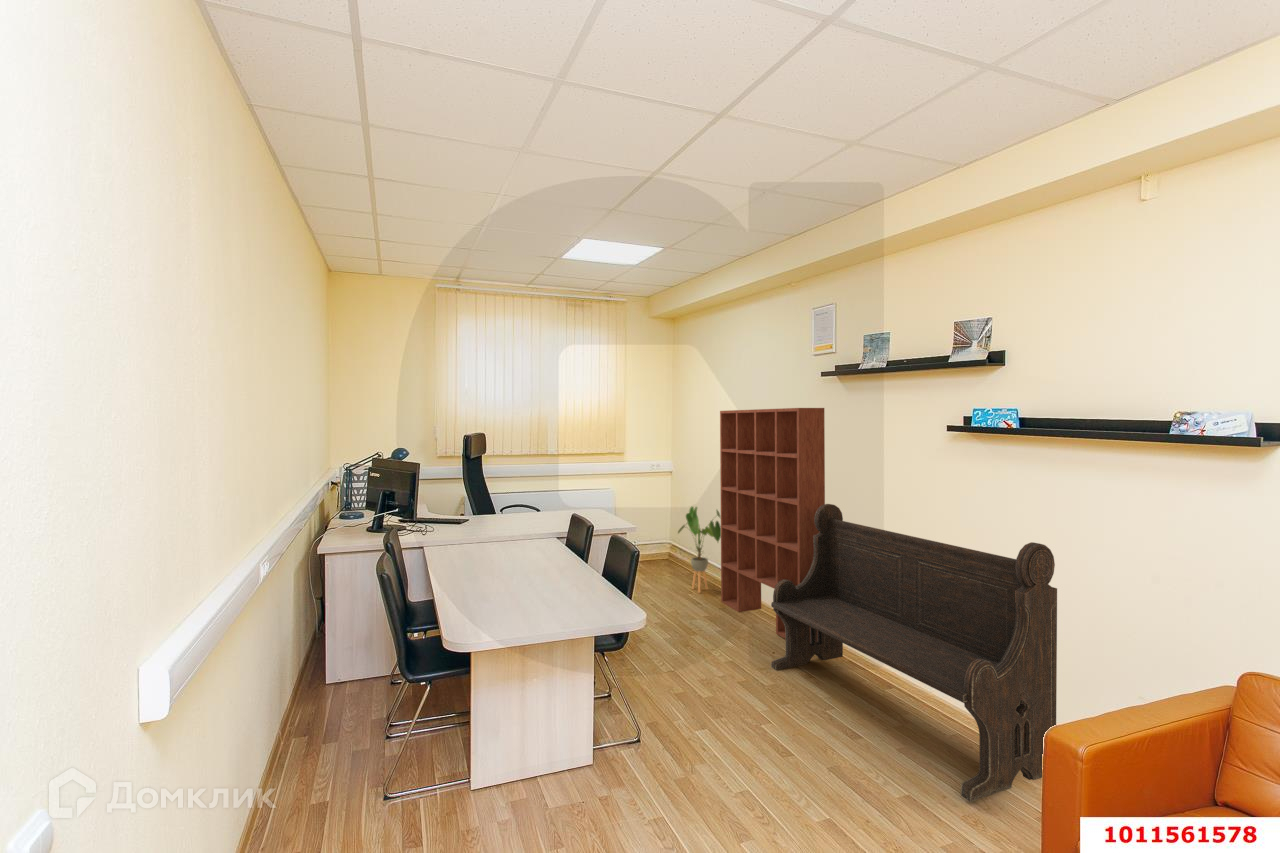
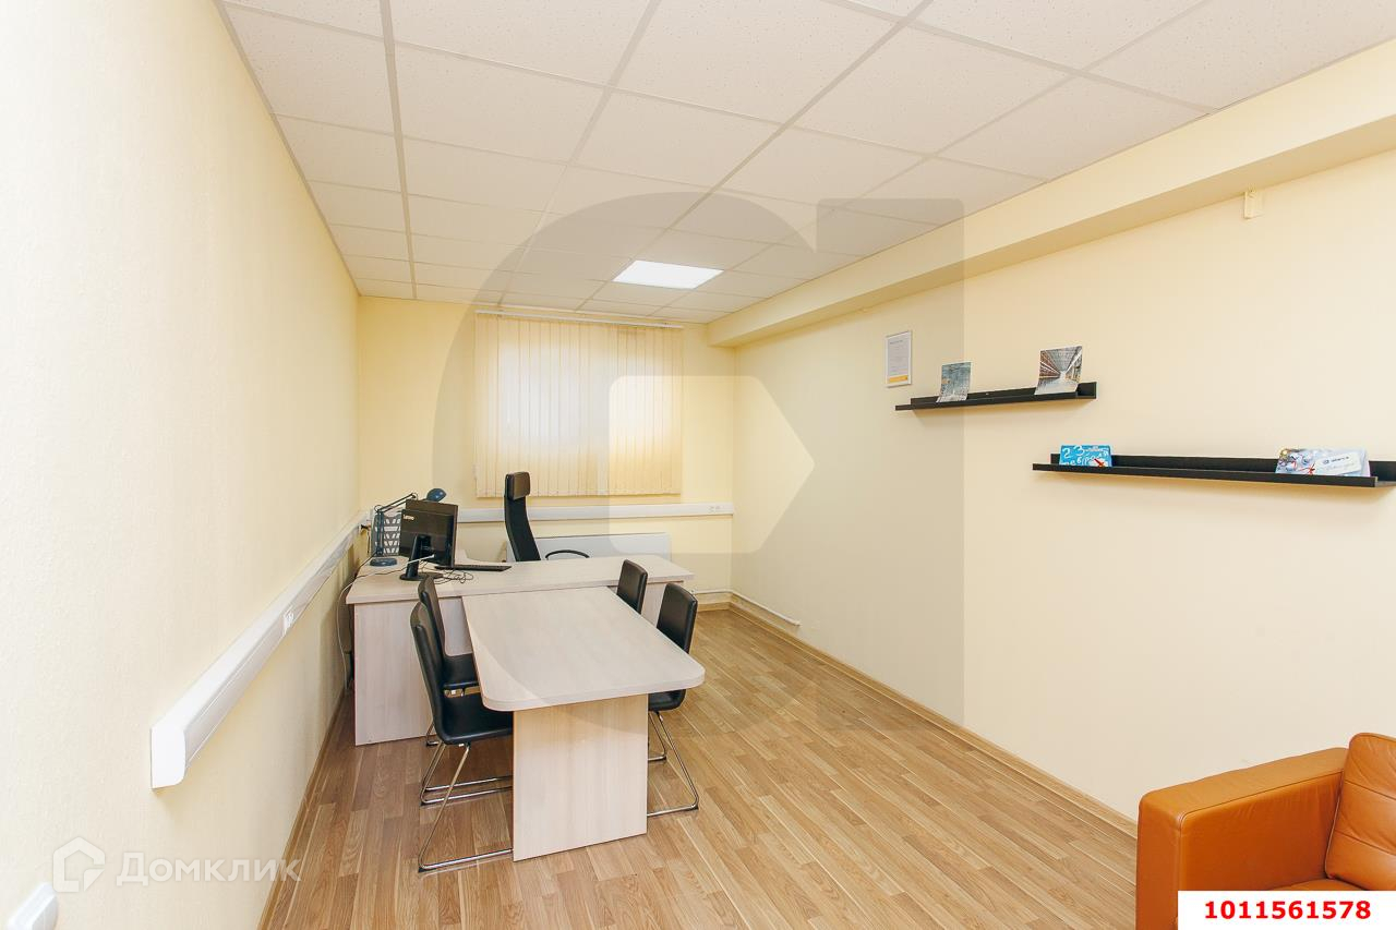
- bookshelf (767, 515)
- house plant (701, 549)
- bench (888, 616)
